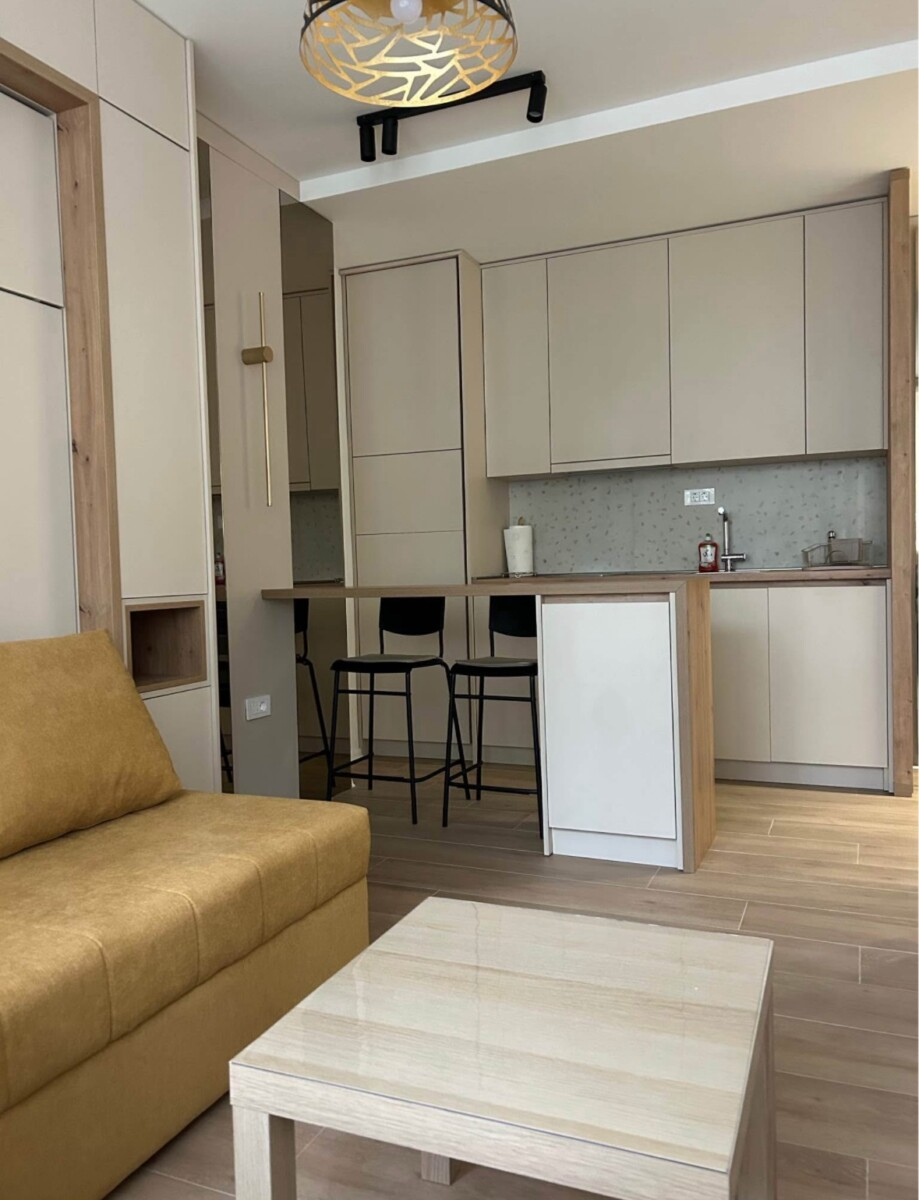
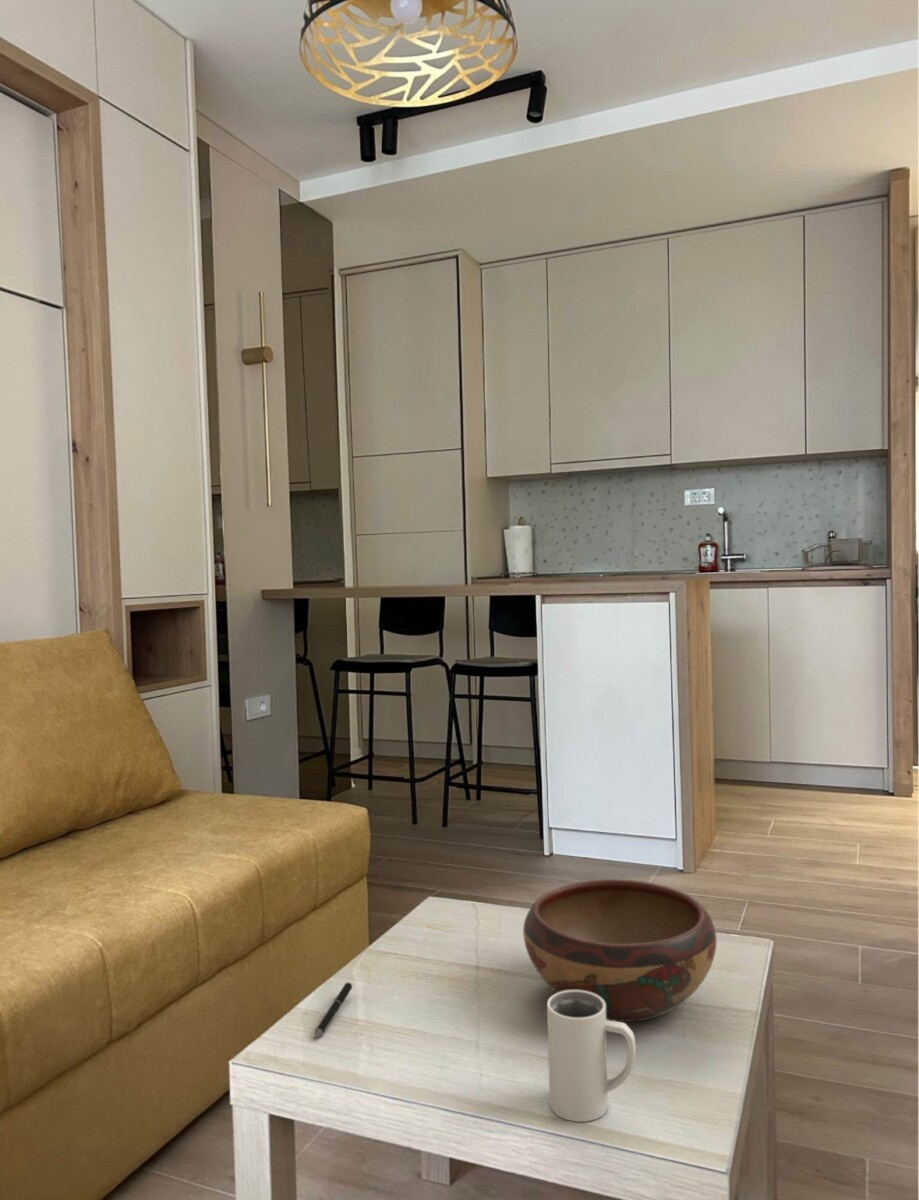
+ mug (591, 1056)
+ pen (333, 1009)
+ decorative bowl (618, 952)
